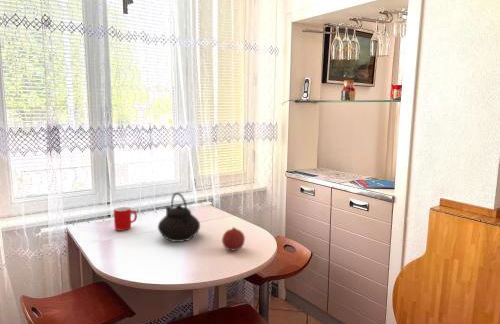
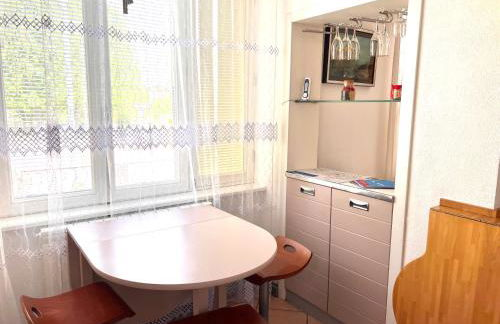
- cup (126, 218)
- fruit (233, 238)
- teapot (177, 214)
